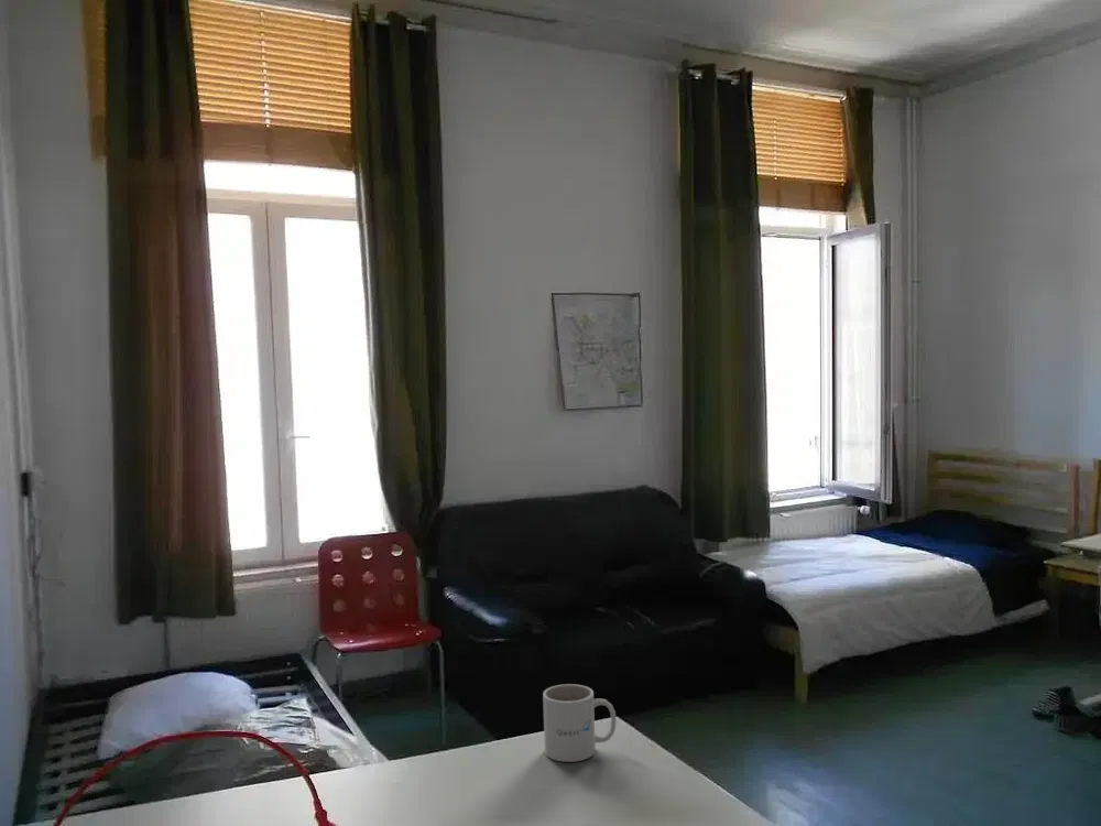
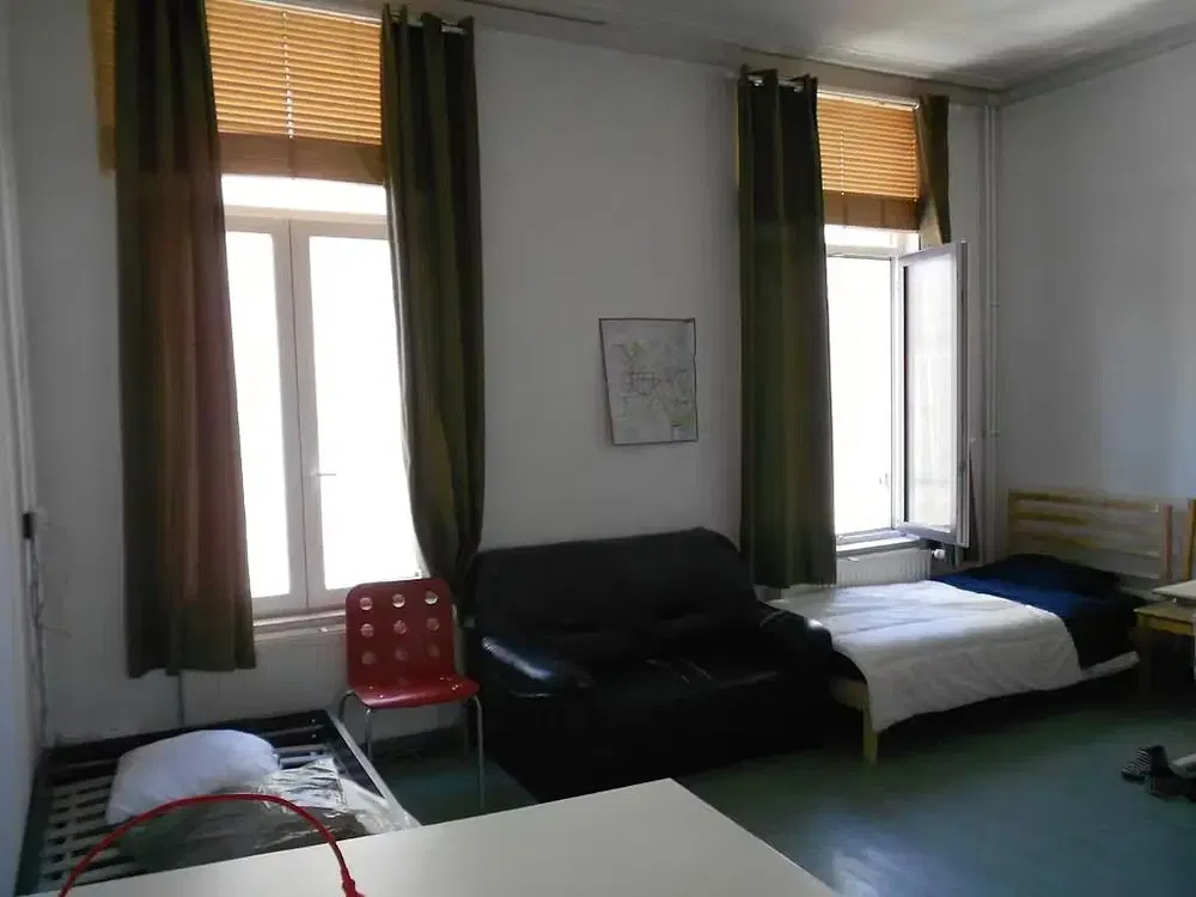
- mug (579, 721)
